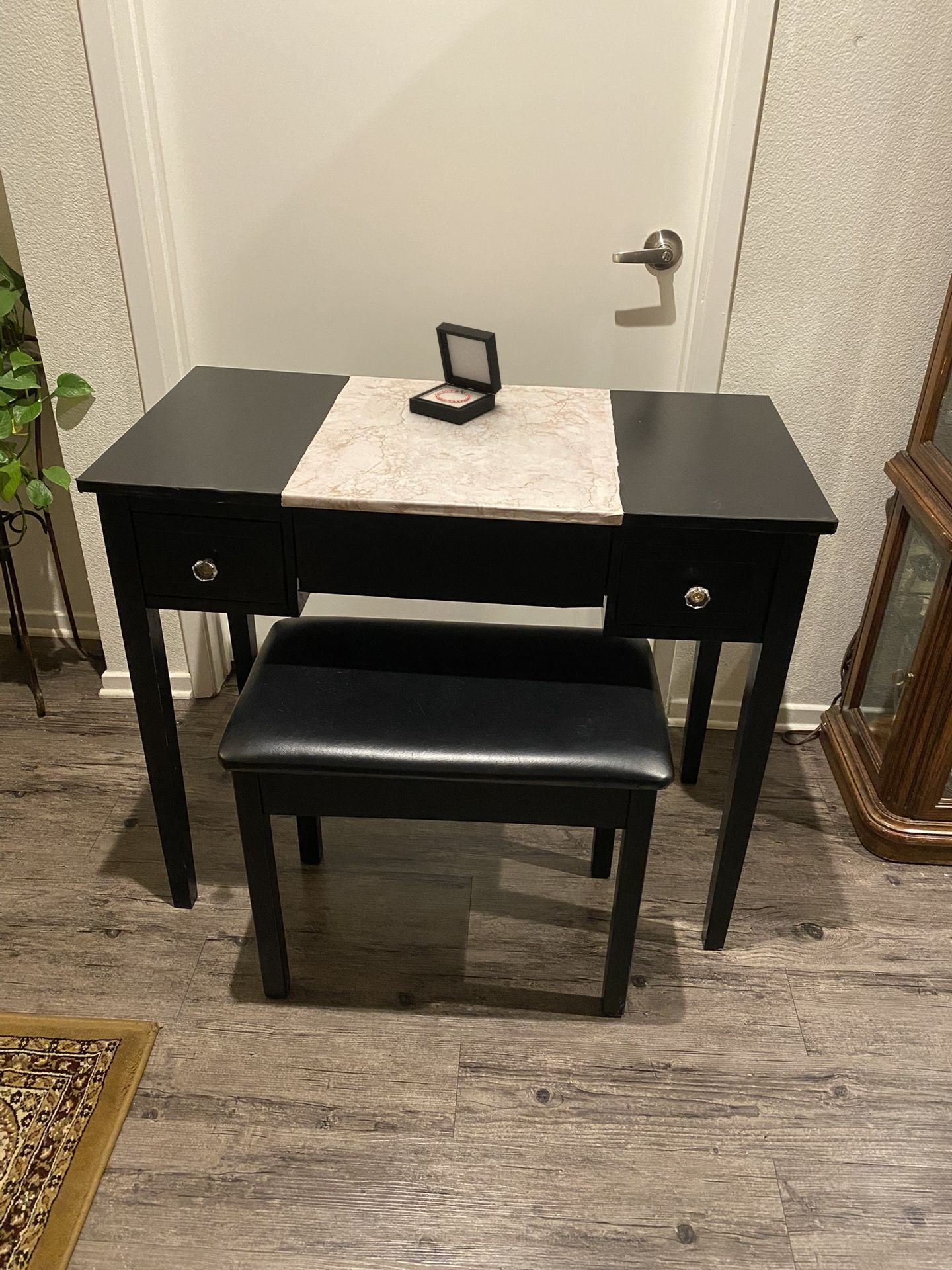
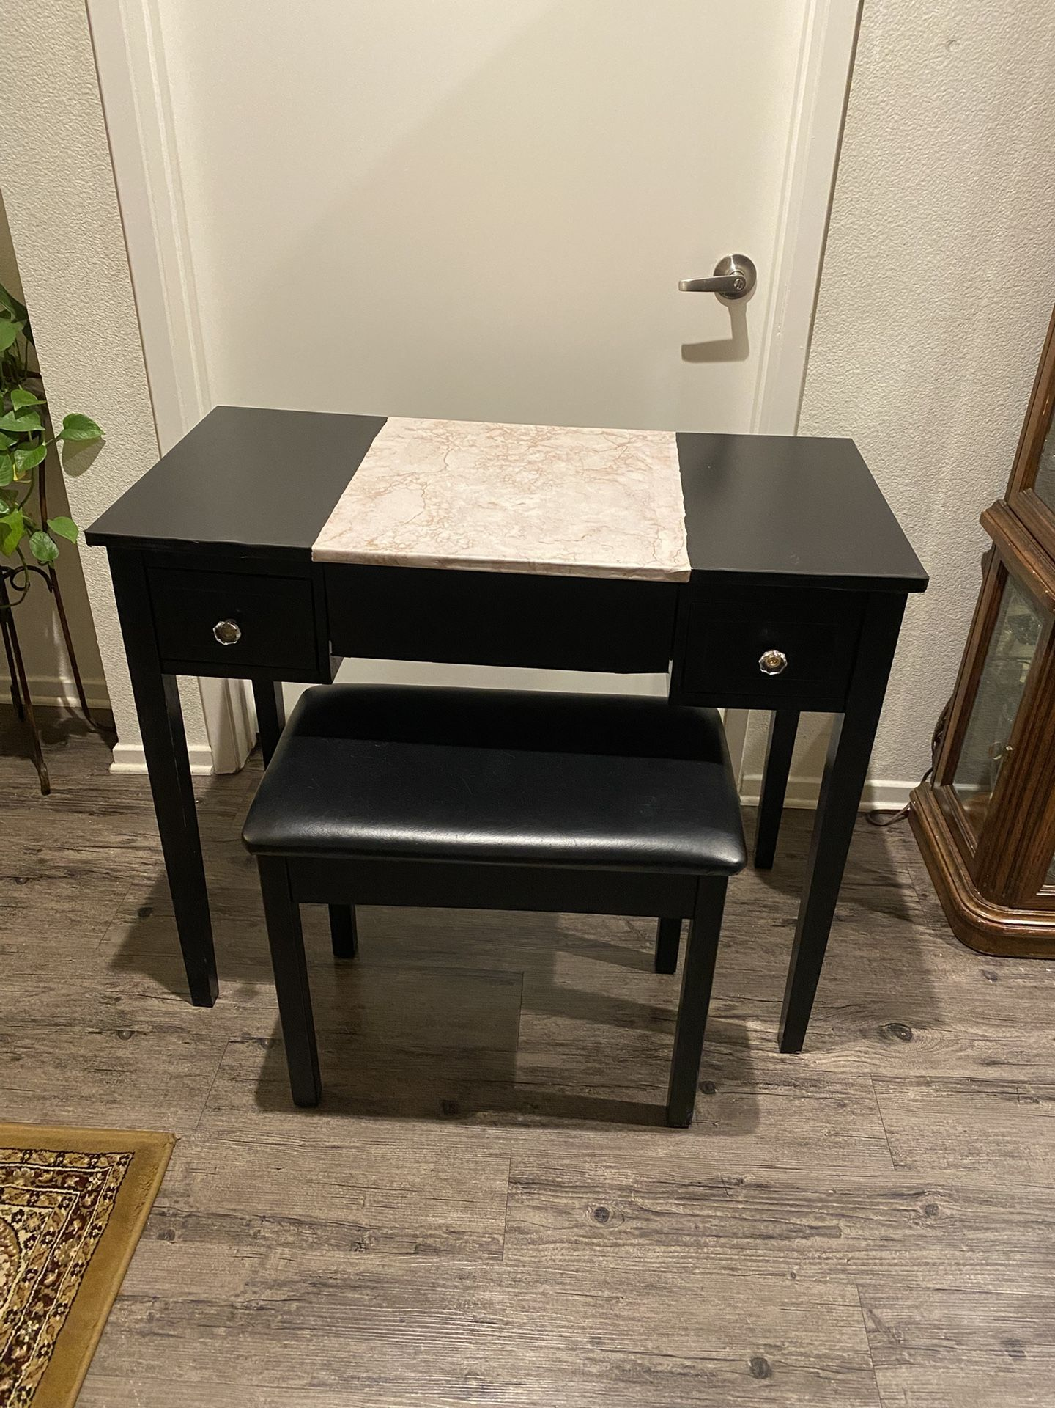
- jewelry box (456, 370)
